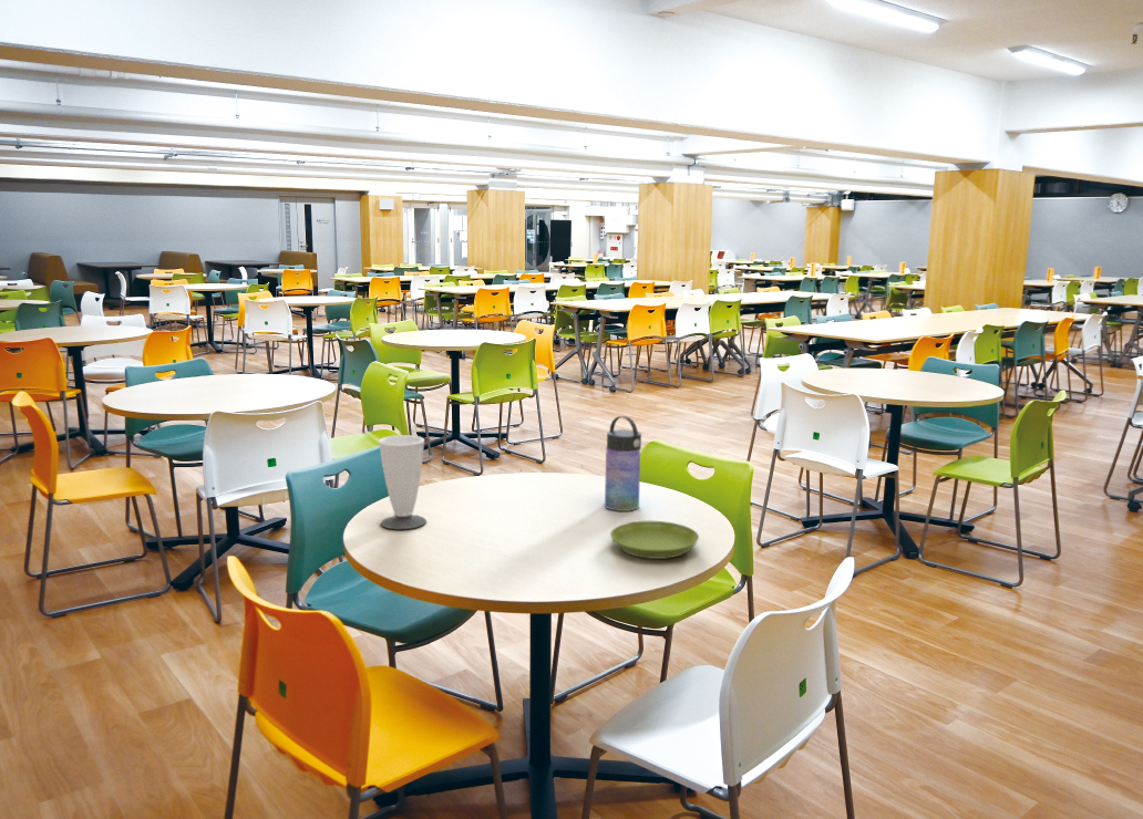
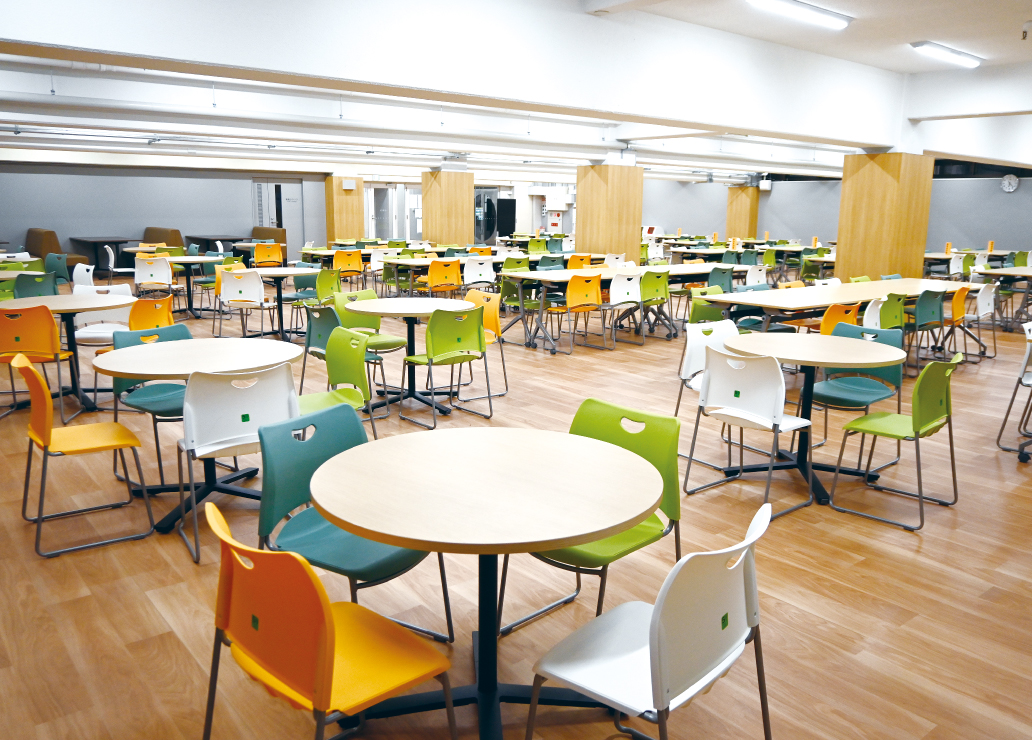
- water bottle (622, 460)
- cup (402, 481)
- saucer (653, 540)
